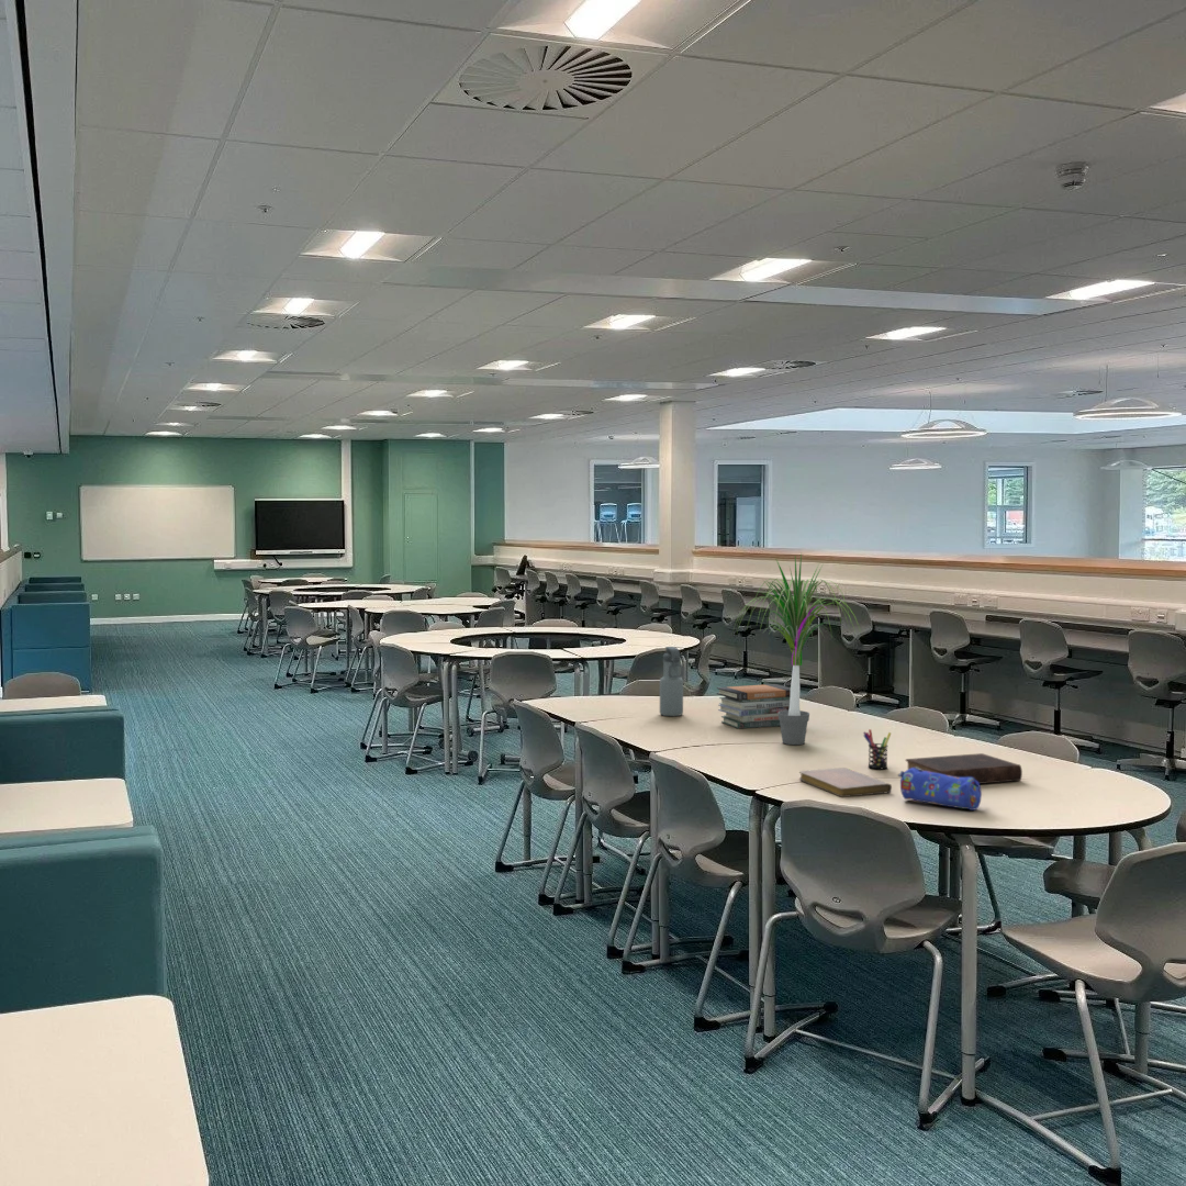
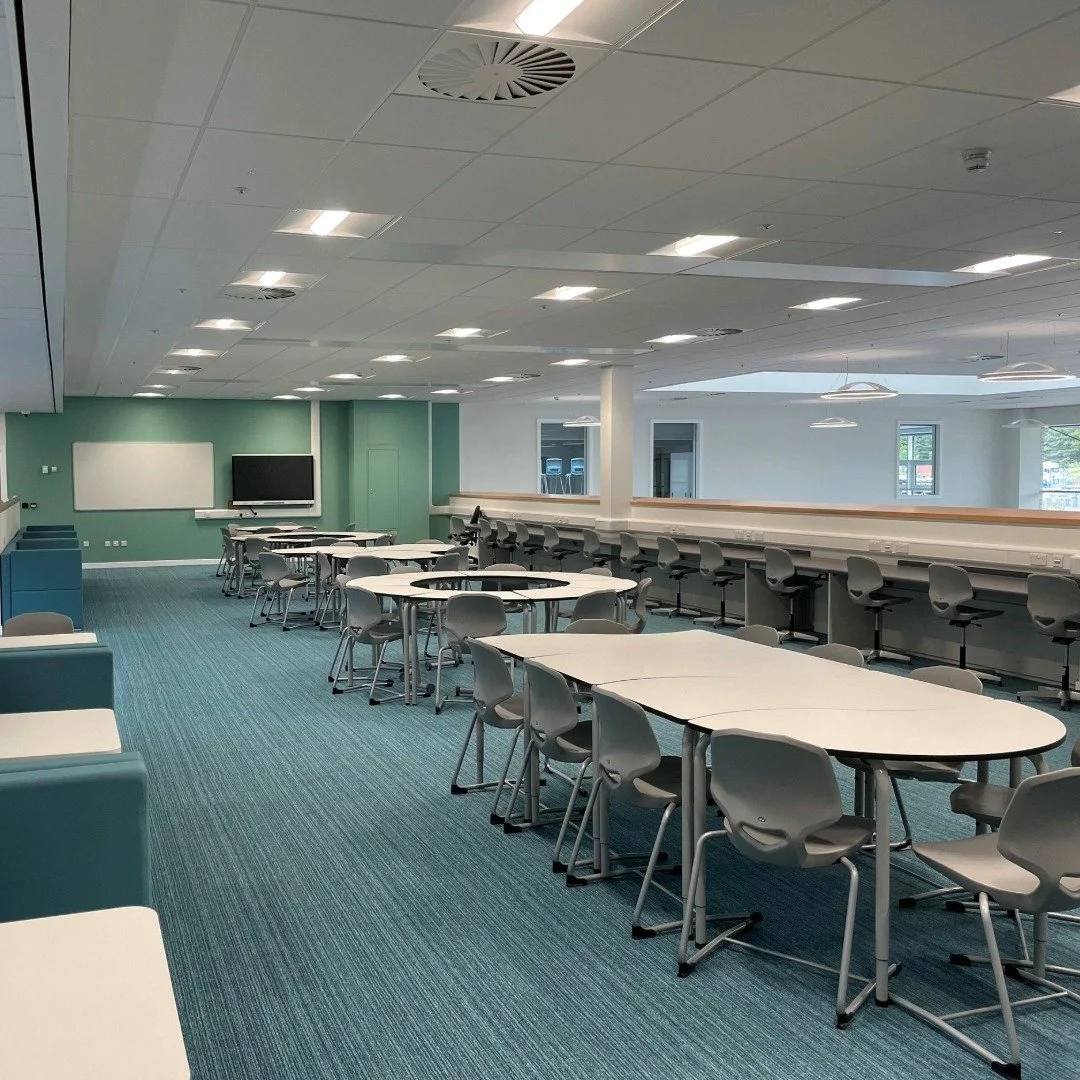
- pen holder (877, 748)
- water bottle (671, 681)
- book (962, 770)
- book stack (757, 706)
- potted plant (796, 646)
- notebook (843, 781)
- pencil case (939, 787)
